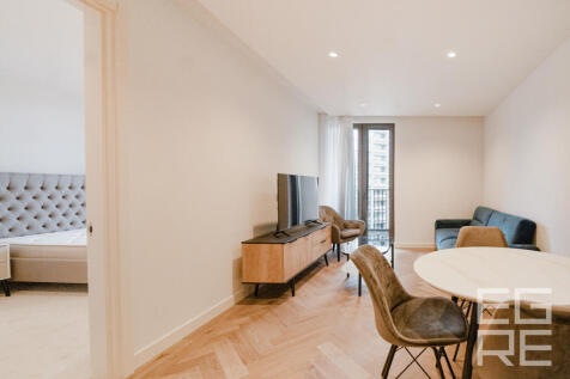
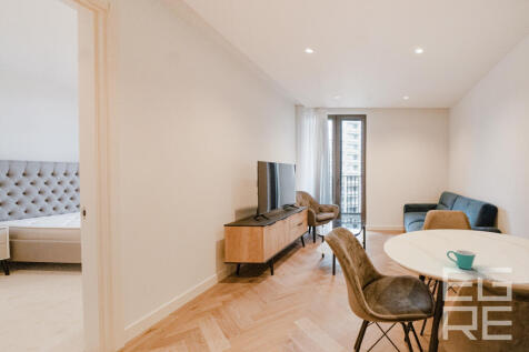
+ mug (460, 259)
